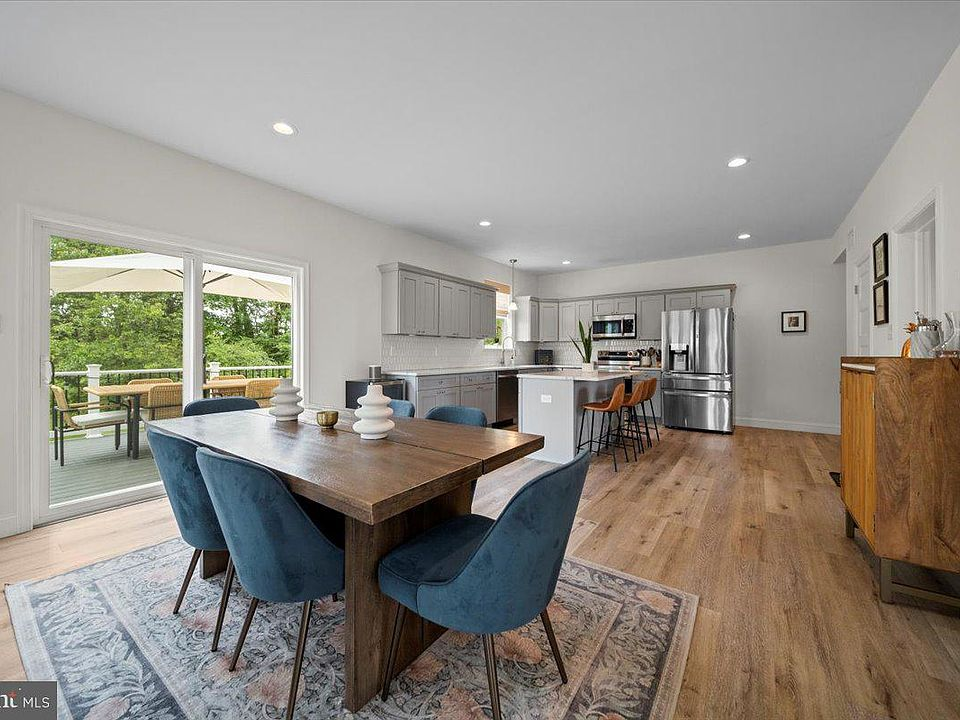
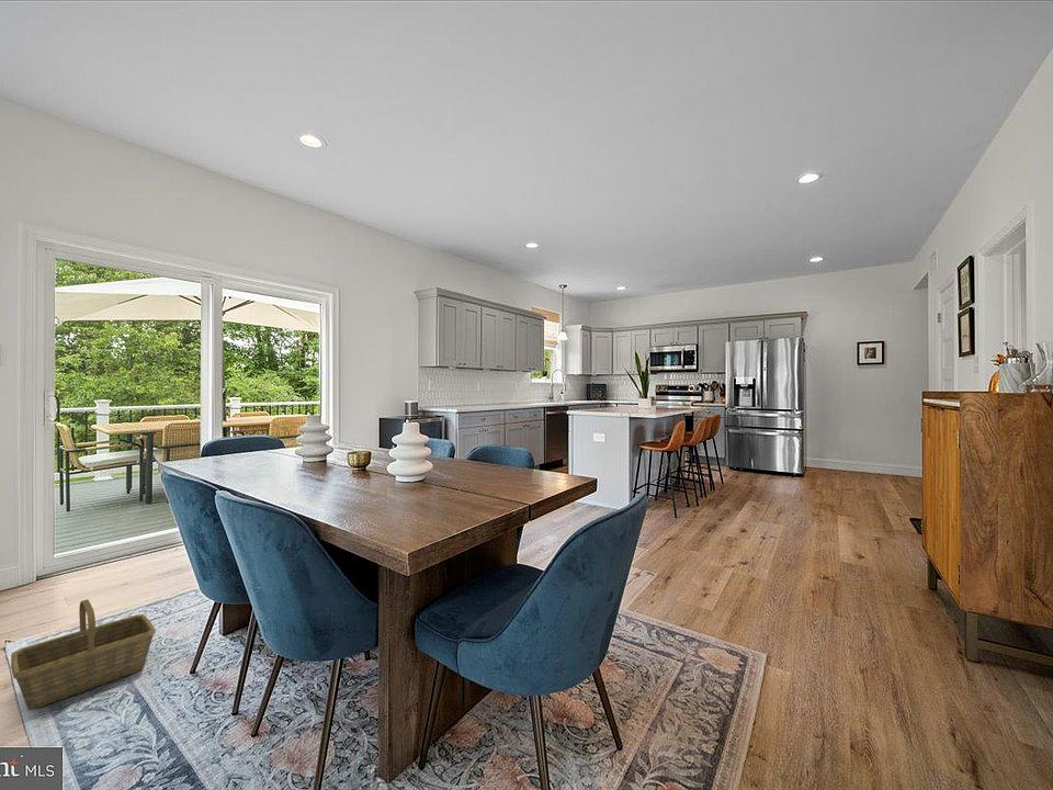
+ basket (87, 642)
